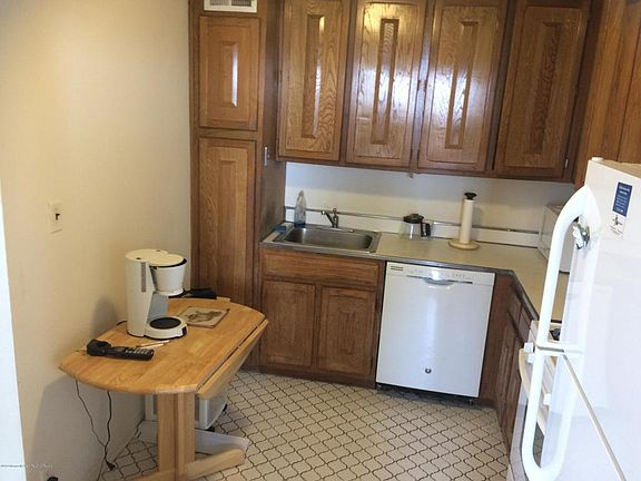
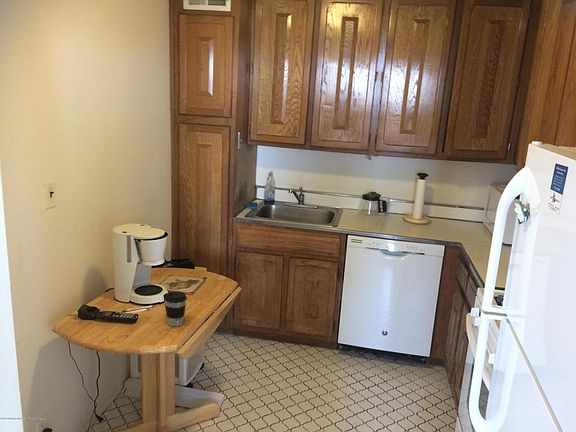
+ coffee cup (175, 309)
